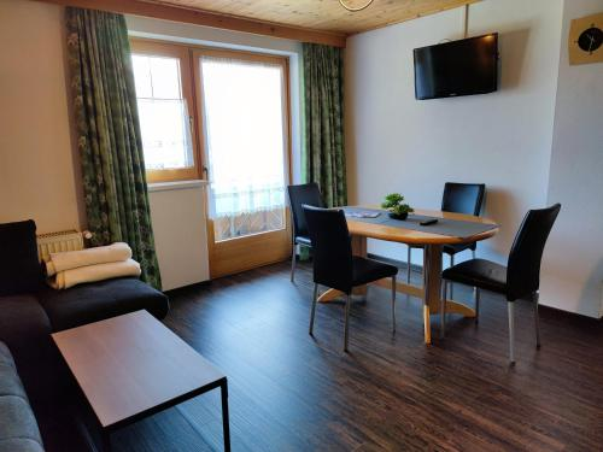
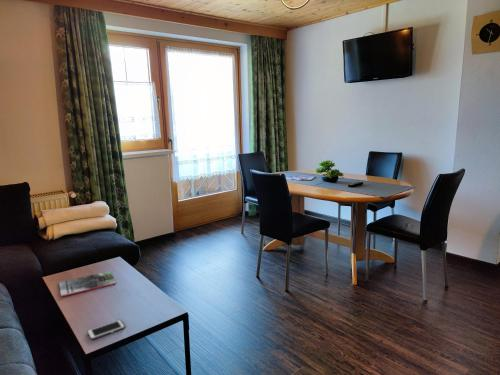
+ cell phone (106, 329)
+ magazine (87, 282)
